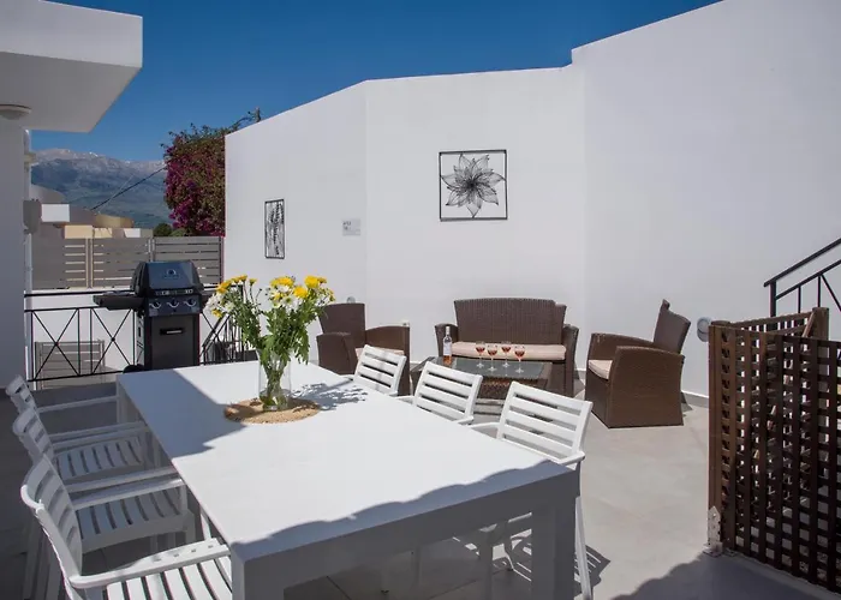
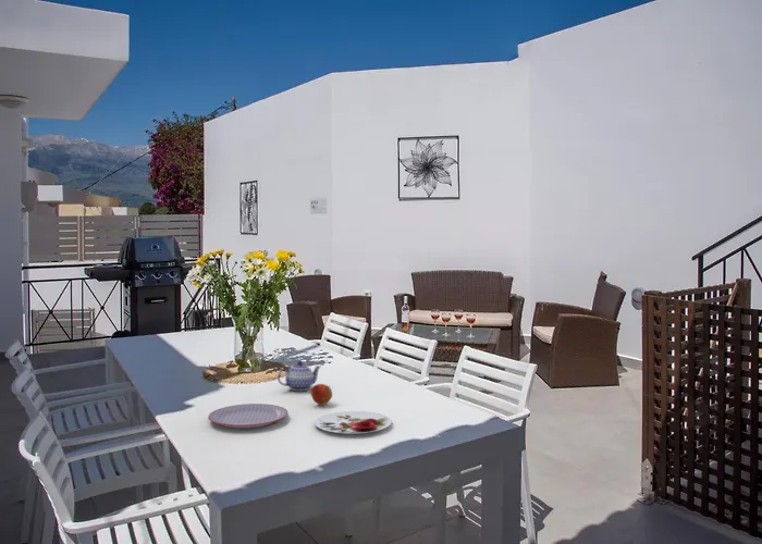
+ fruit (321, 394)
+ plate (248, 417)
+ teapot (299, 374)
+ plate (353, 421)
